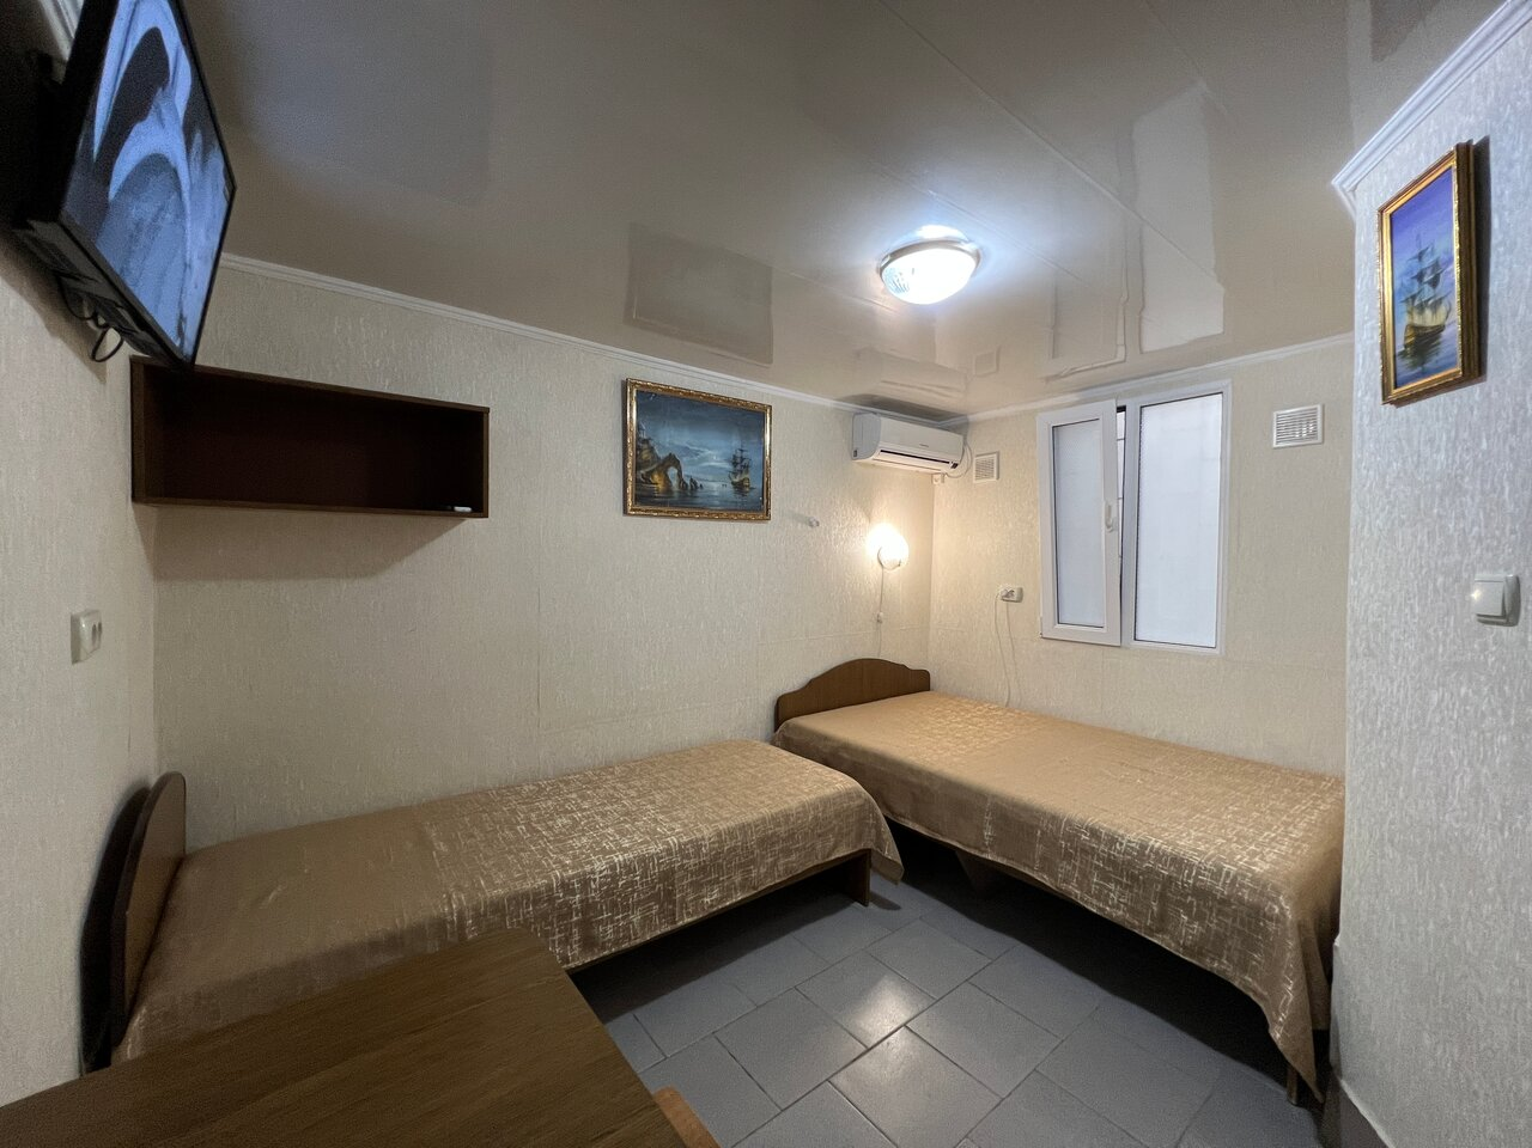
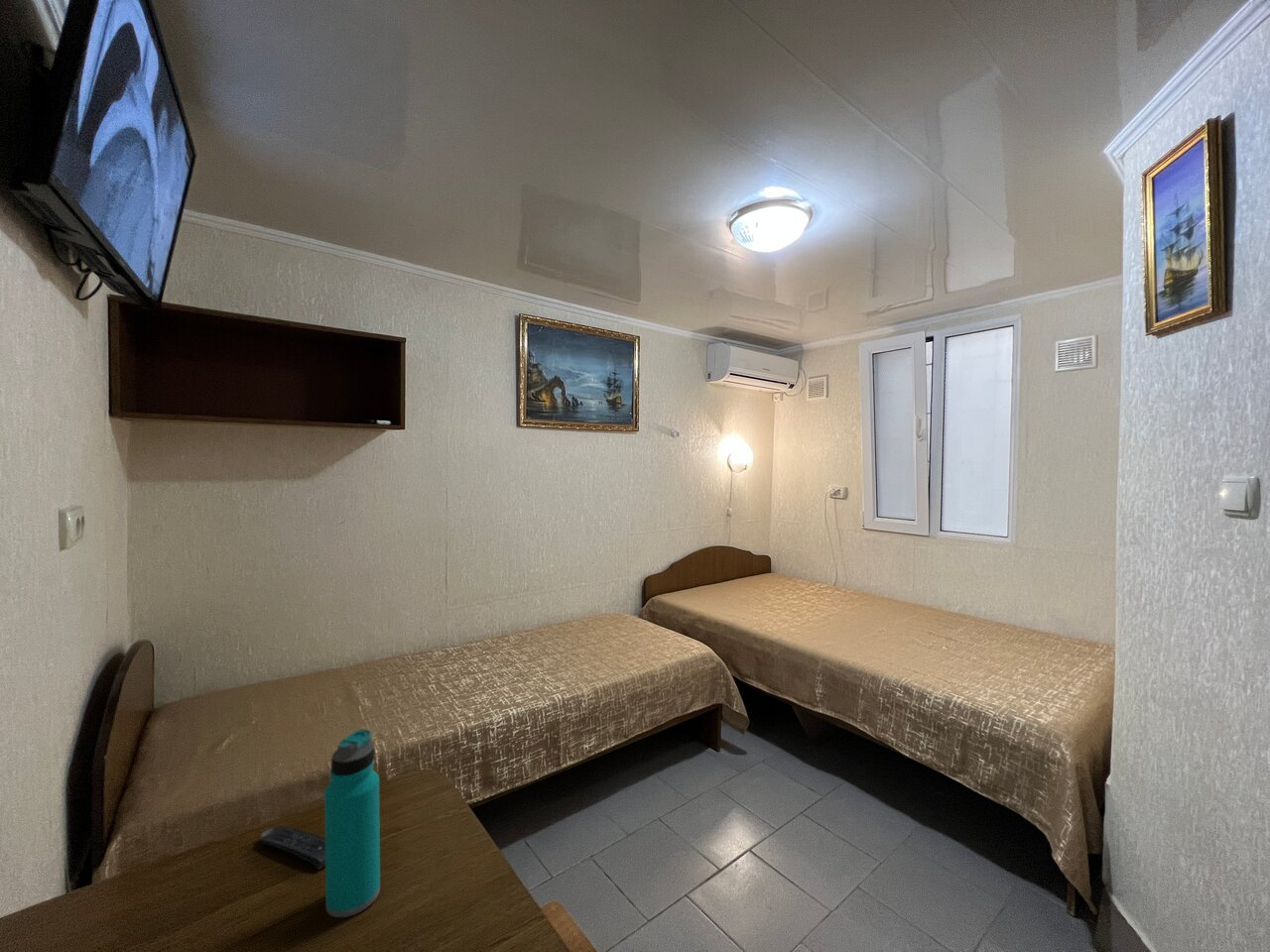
+ remote control (297, 844)
+ water bottle (352, 818)
